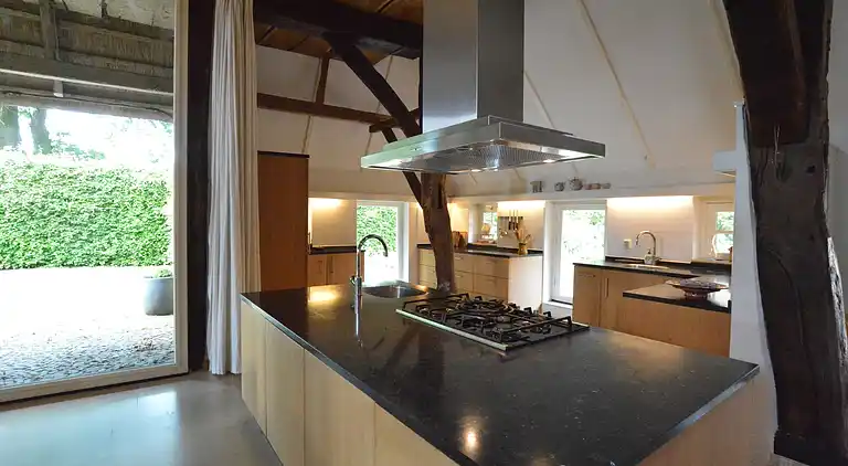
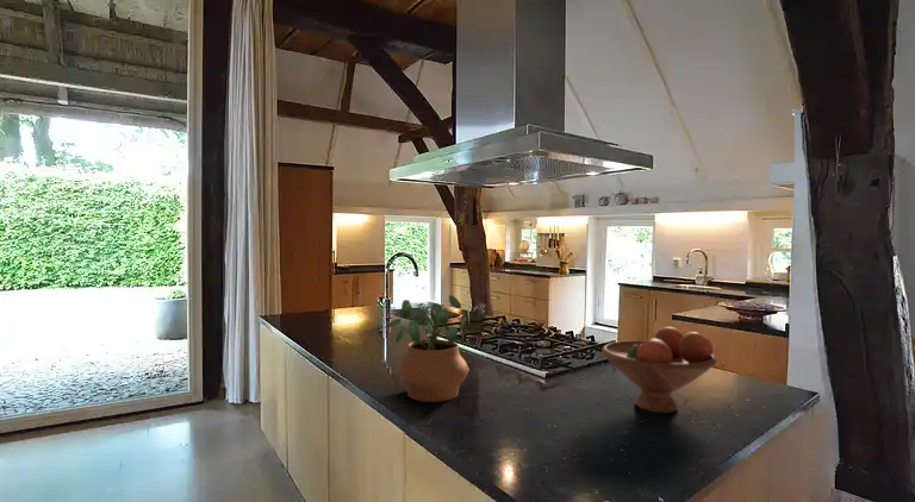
+ potted plant (424, 344)
+ fruit bowl (656, 368)
